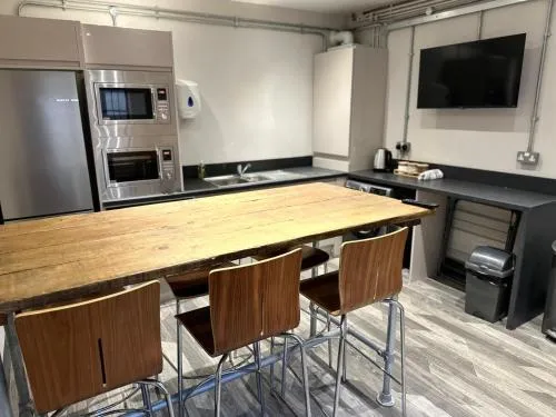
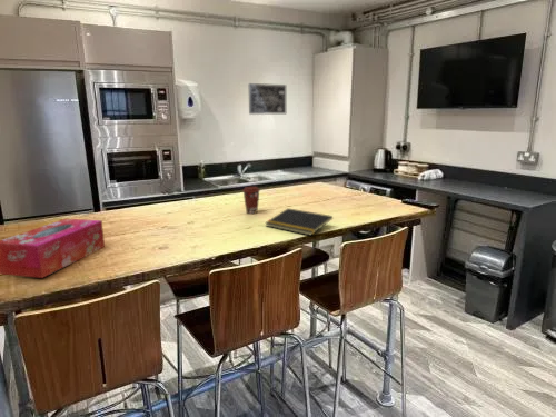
+ notepad (298, 220)
+ tissue box (54, 245)
+ coffee cup (251, 200)
+ wall art (268, 99)
